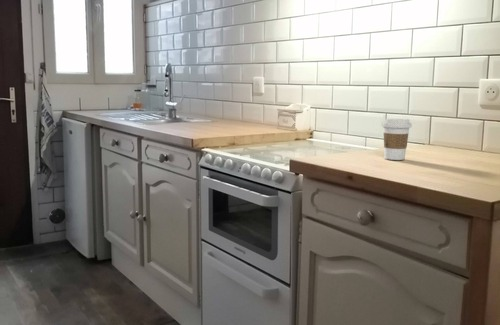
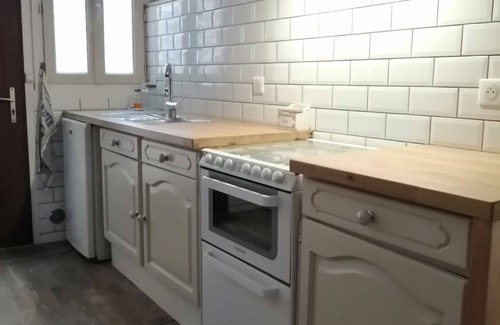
- coffee cup (395, 138)
